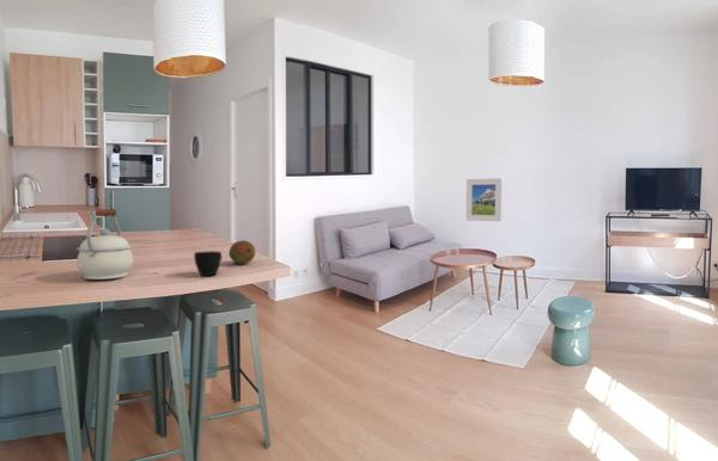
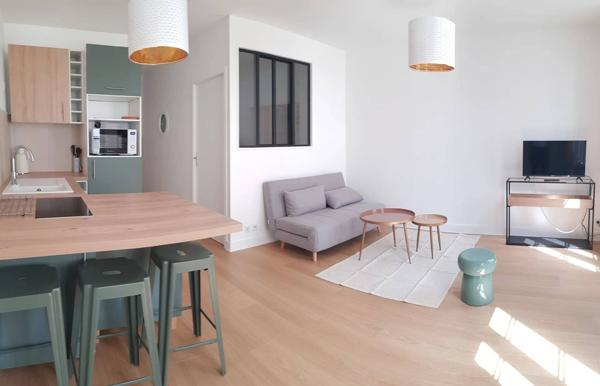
- kettle (107, 242)
- cup (209, 263)
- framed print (483, 199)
- fruit (241, 252)
